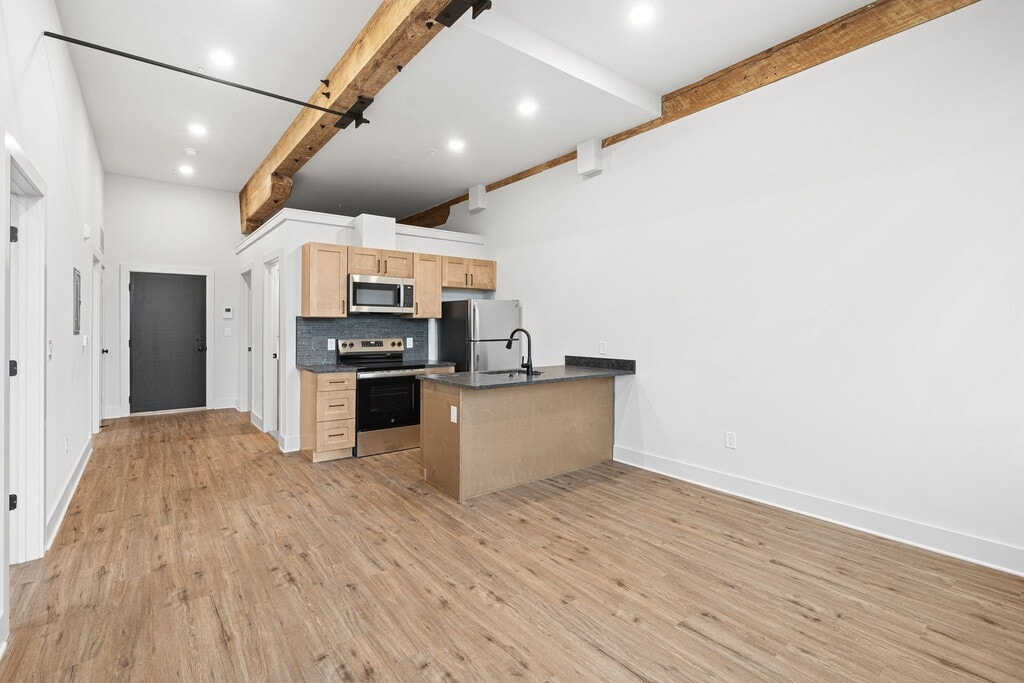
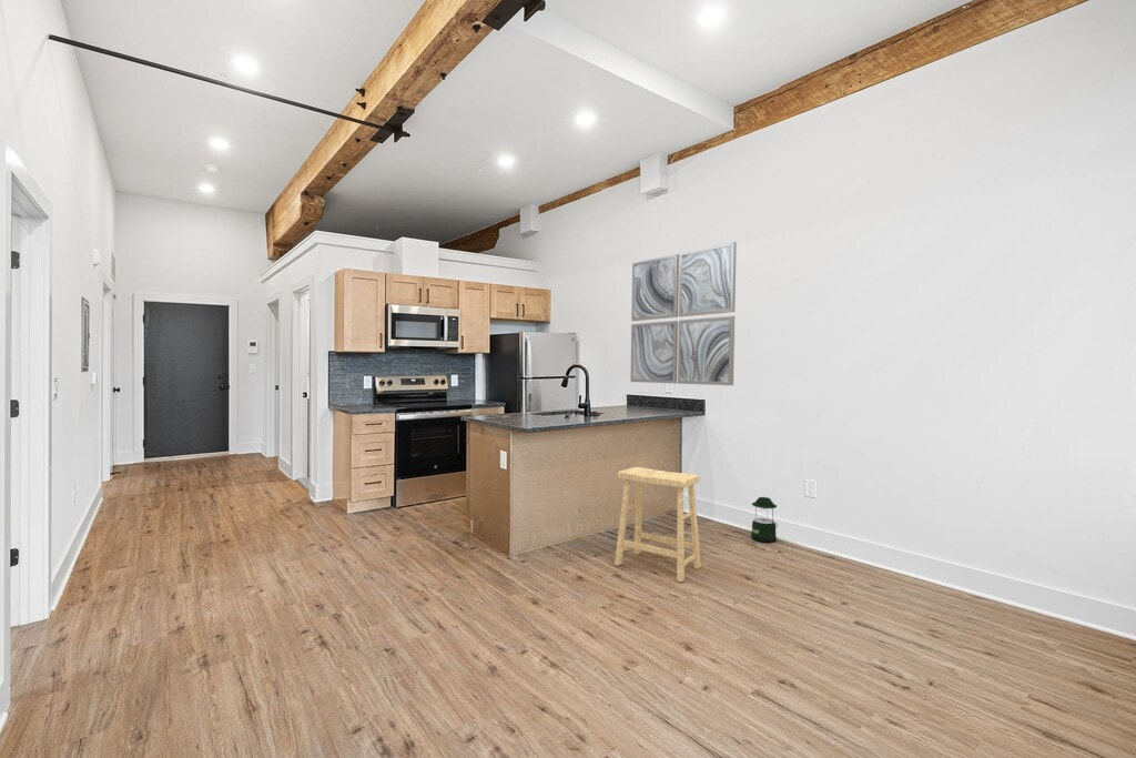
+ lantern (764, 518)
+ wall art (677, 316)
+ stool (657, 535)
